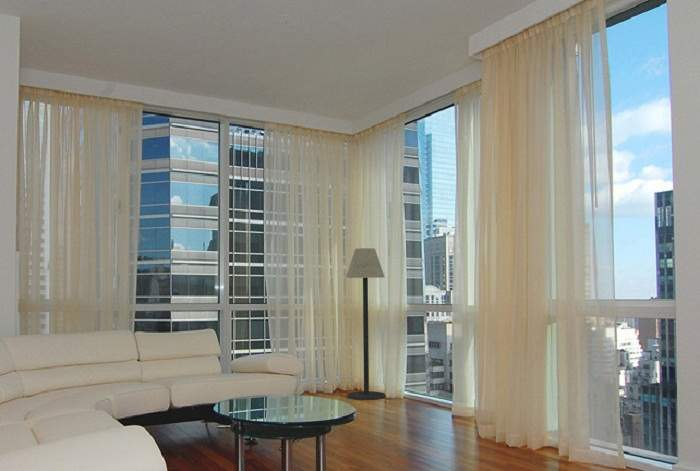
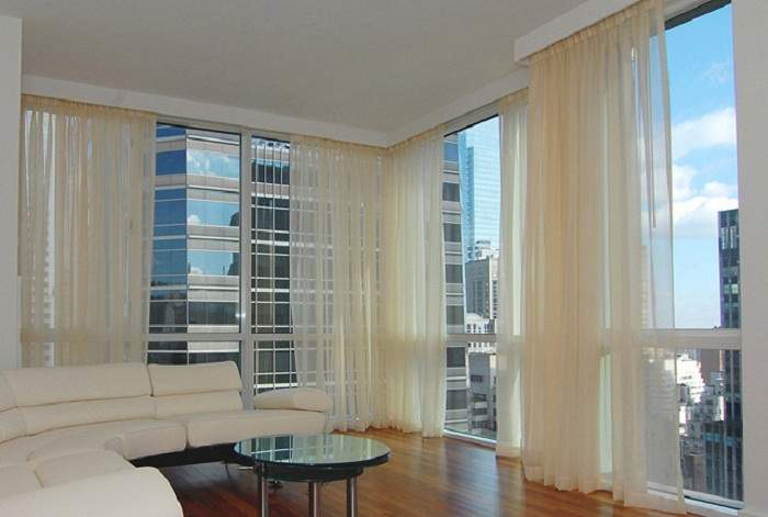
- floor lamp (365, 322)
